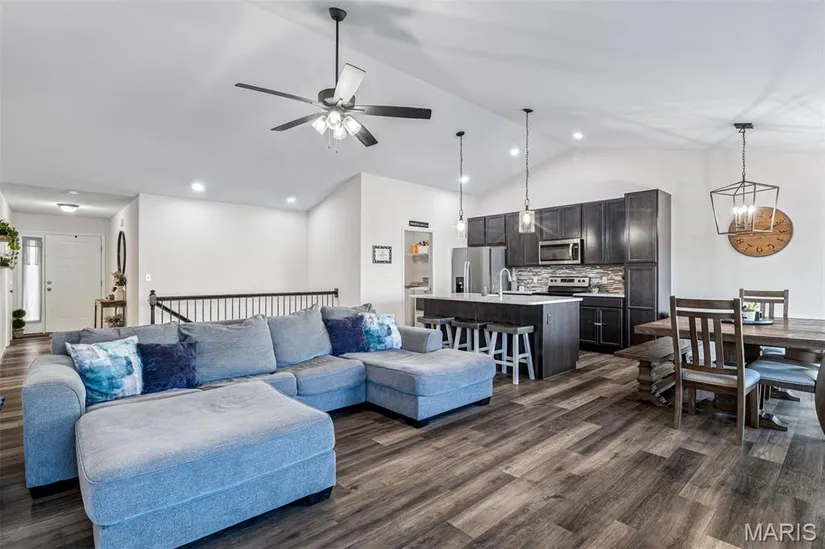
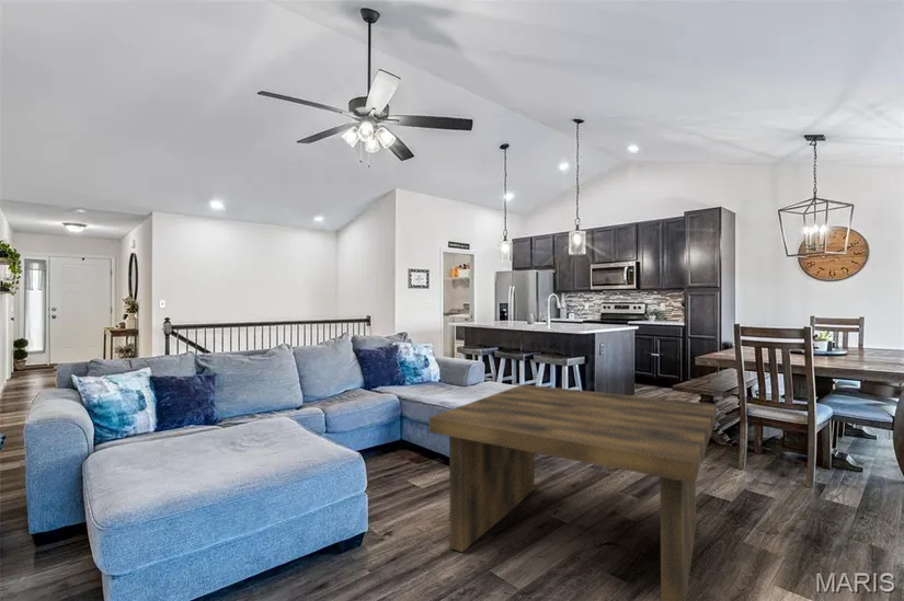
+ coffee table (581, 461)
